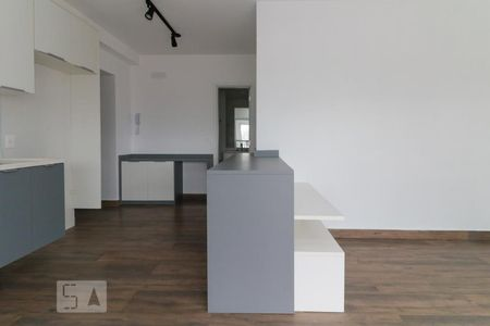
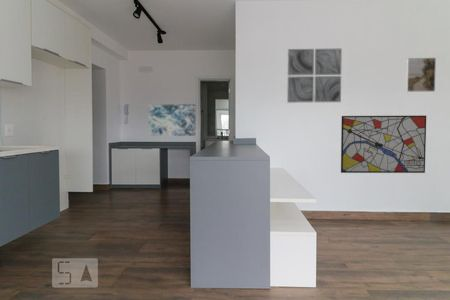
+ wall art (172, 120)
+ wall art (313, 76)
+ wall art (383, 144)
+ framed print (420, 74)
